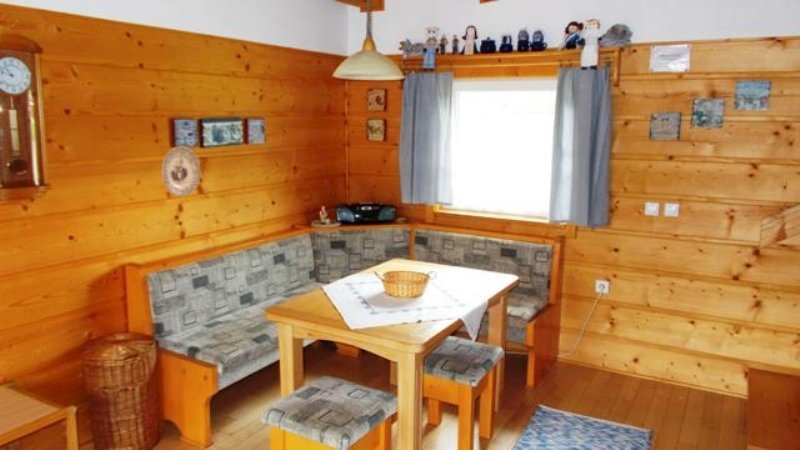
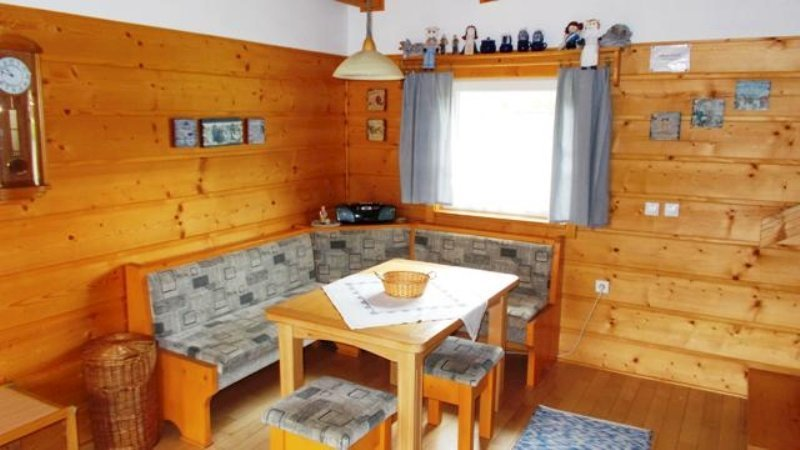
- decorative plate (180, 171)
